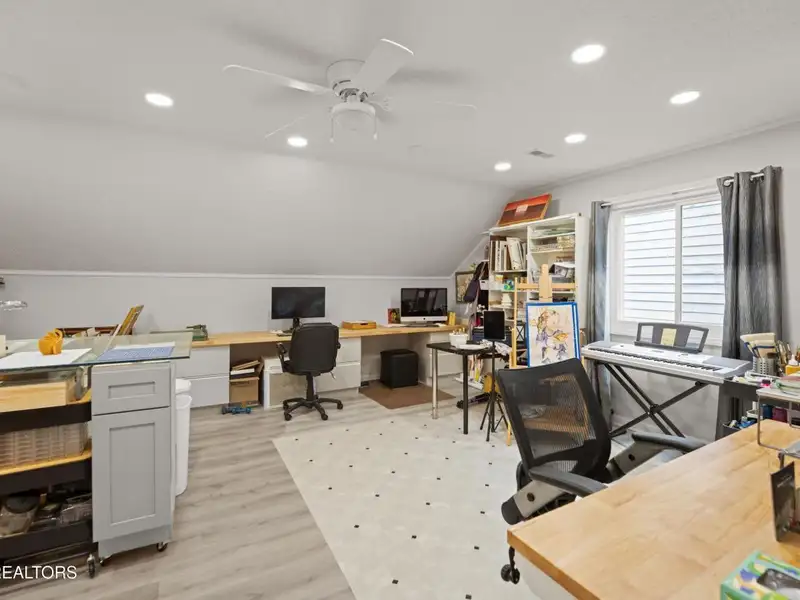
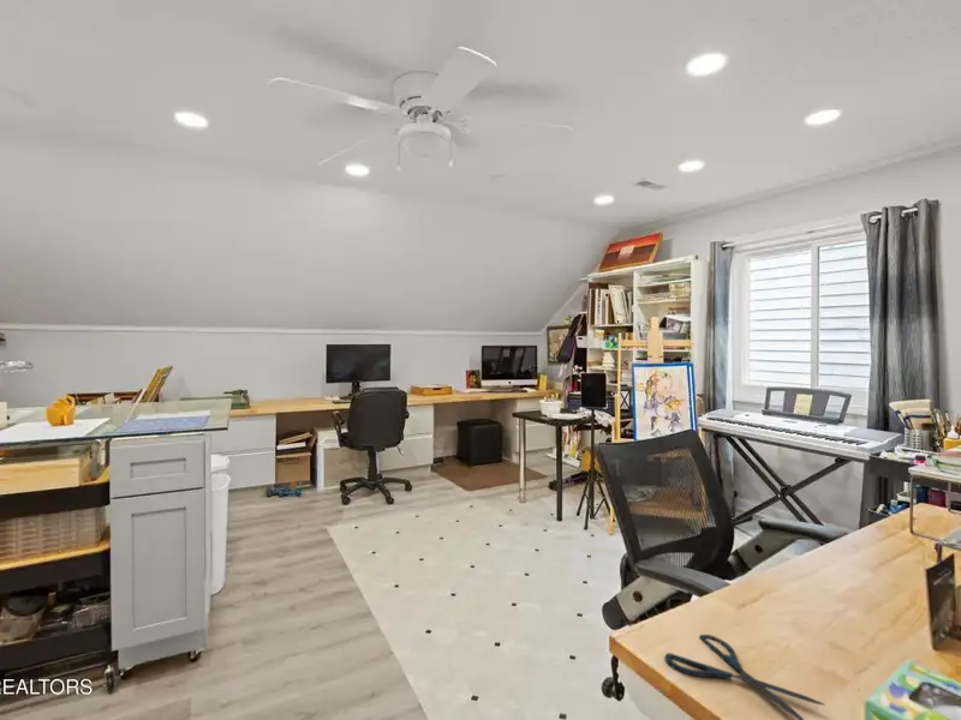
+ shears (741, 671)
